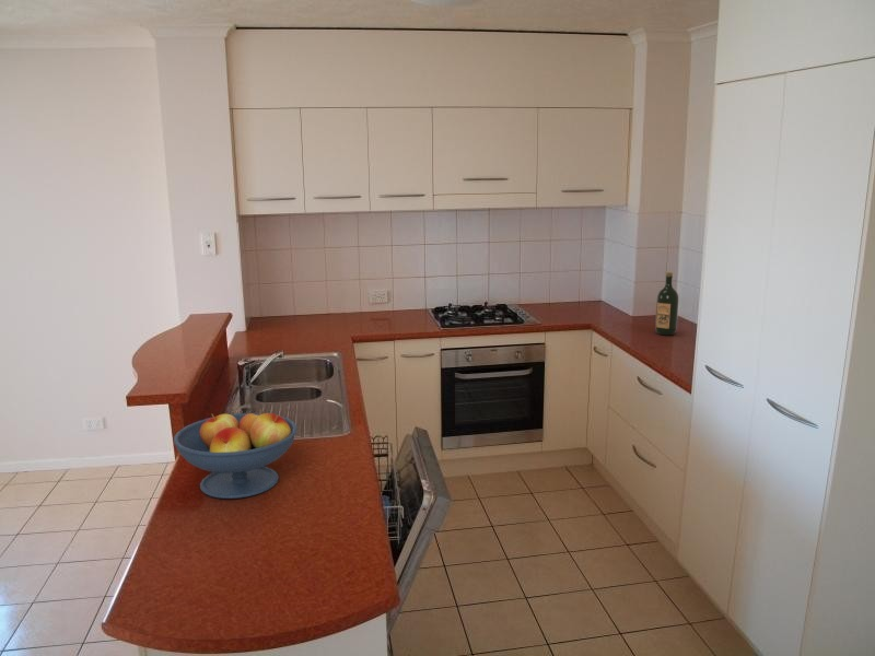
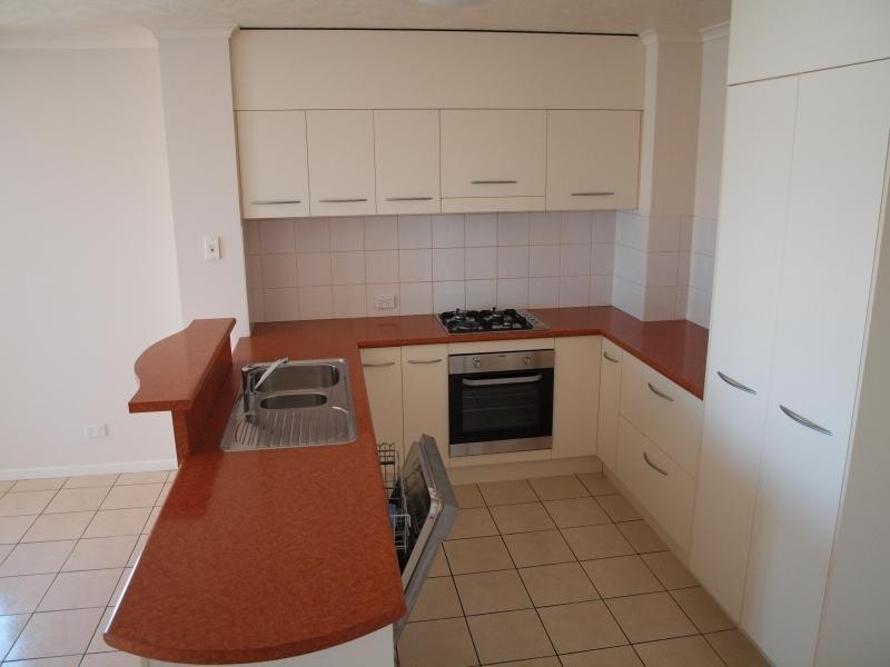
- fruit bowl (237, 447)
- wine bottle (667, 303)
